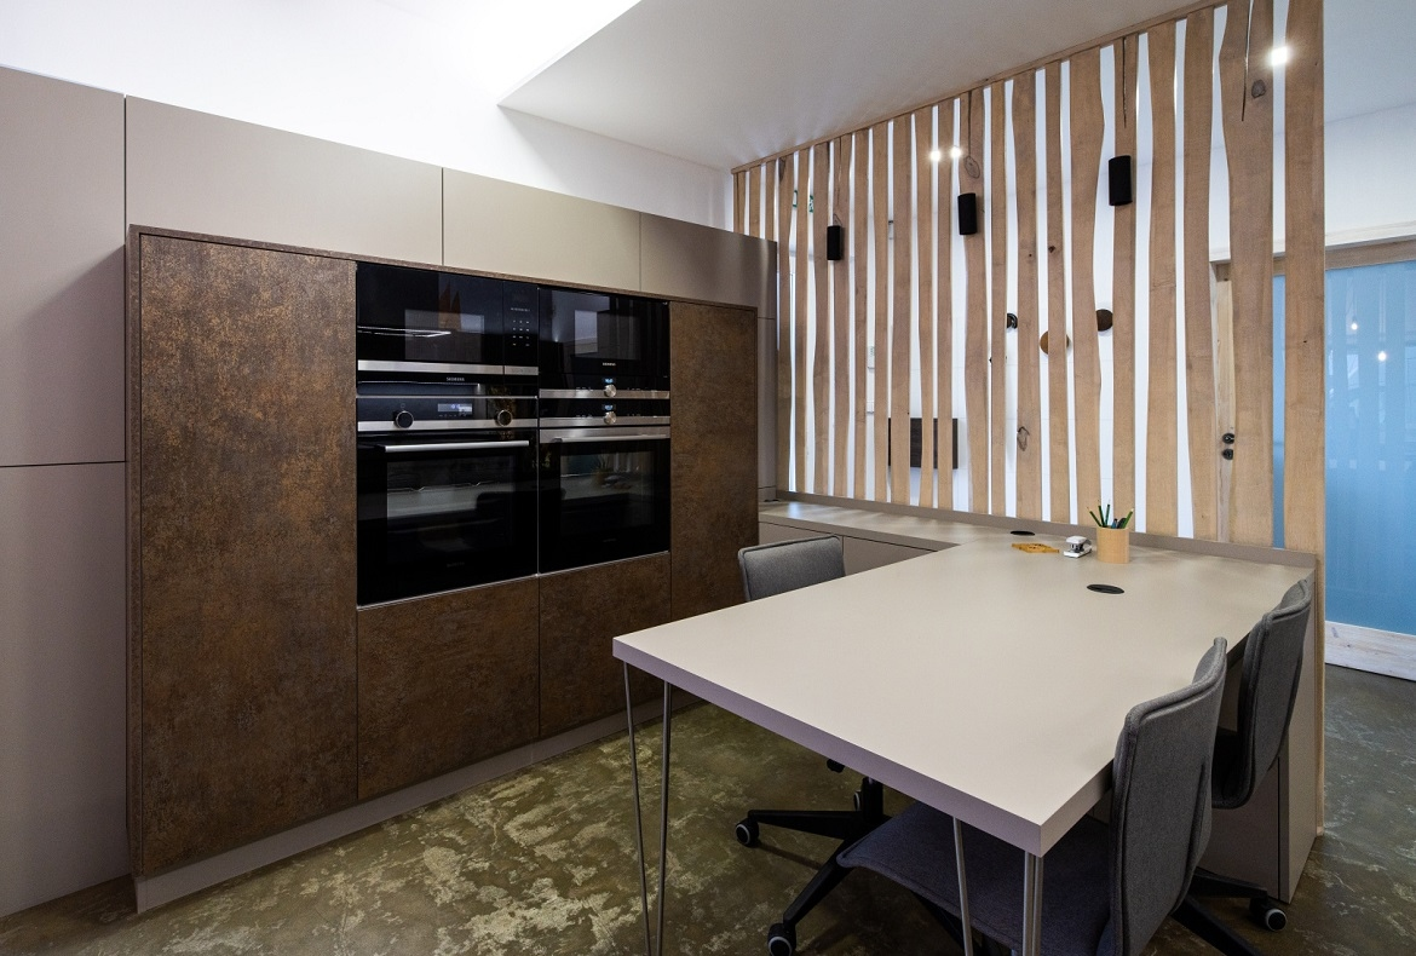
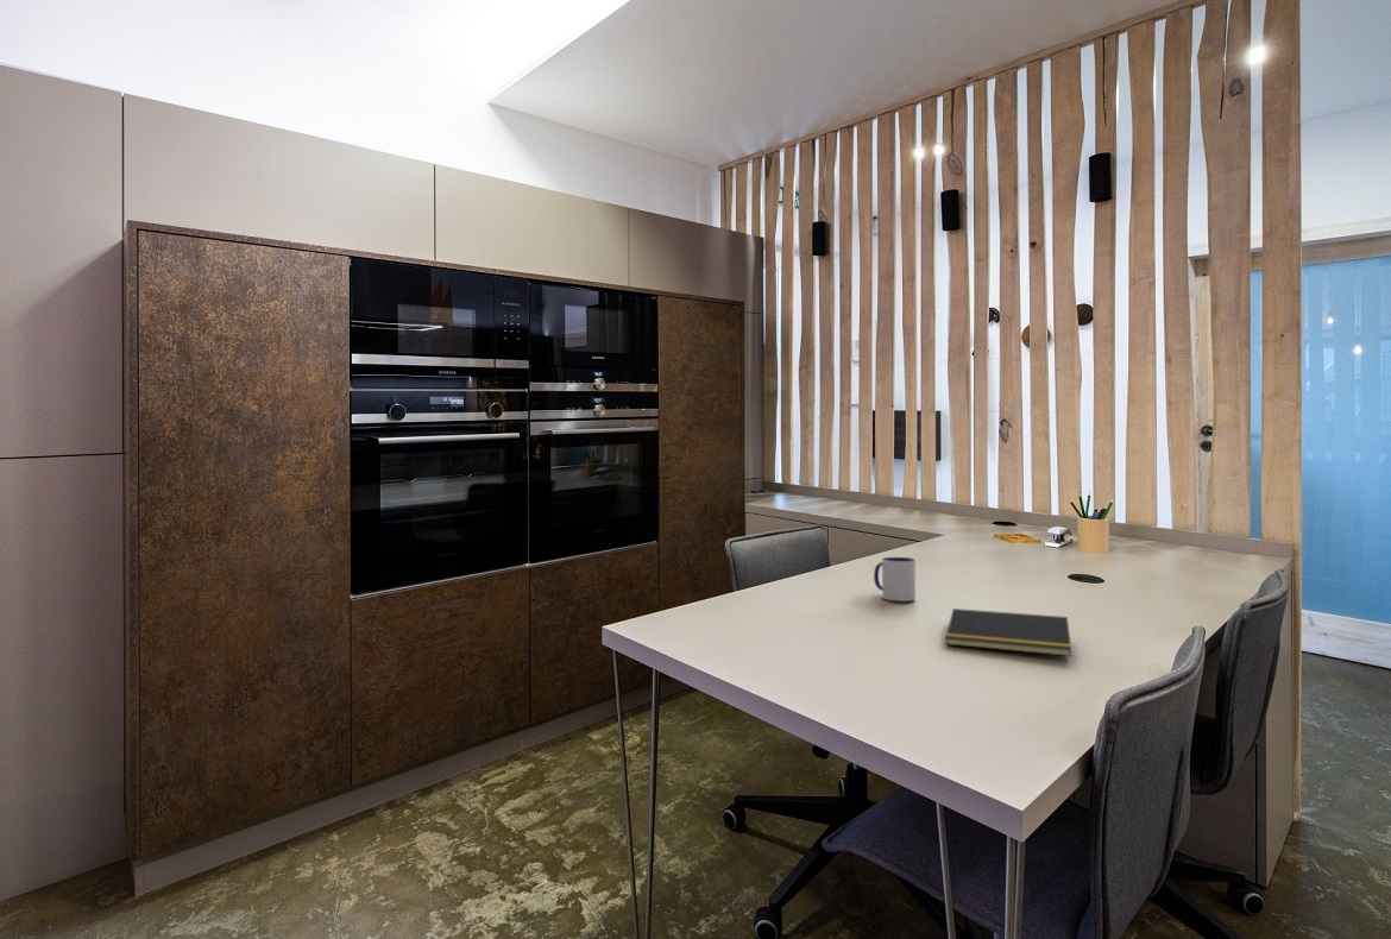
+ notepad (1007, 630)
+ mug (893, 578)
